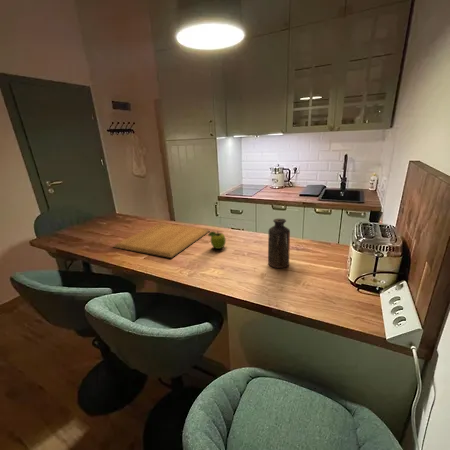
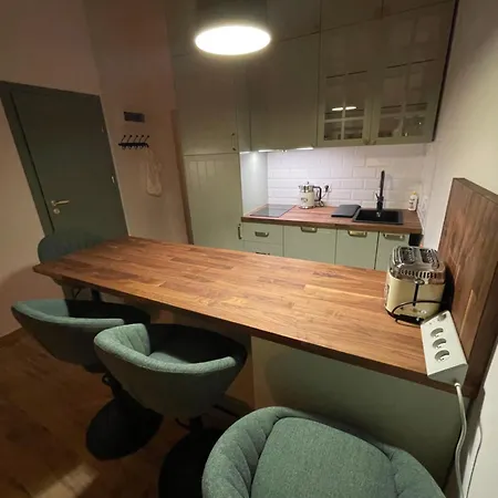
- chopping board (164, 237)
- bottle (278, 242)
- fruit (216, 239)
